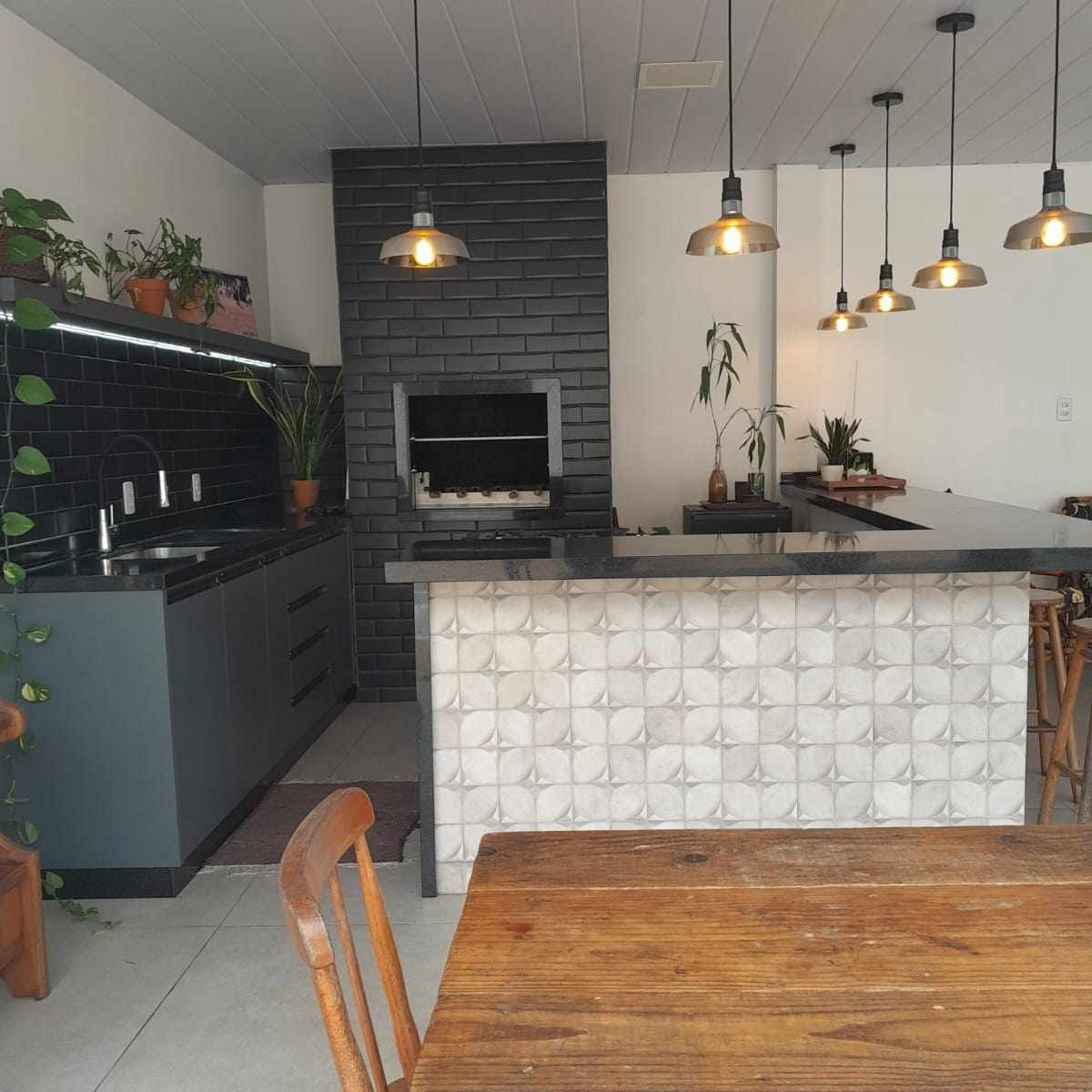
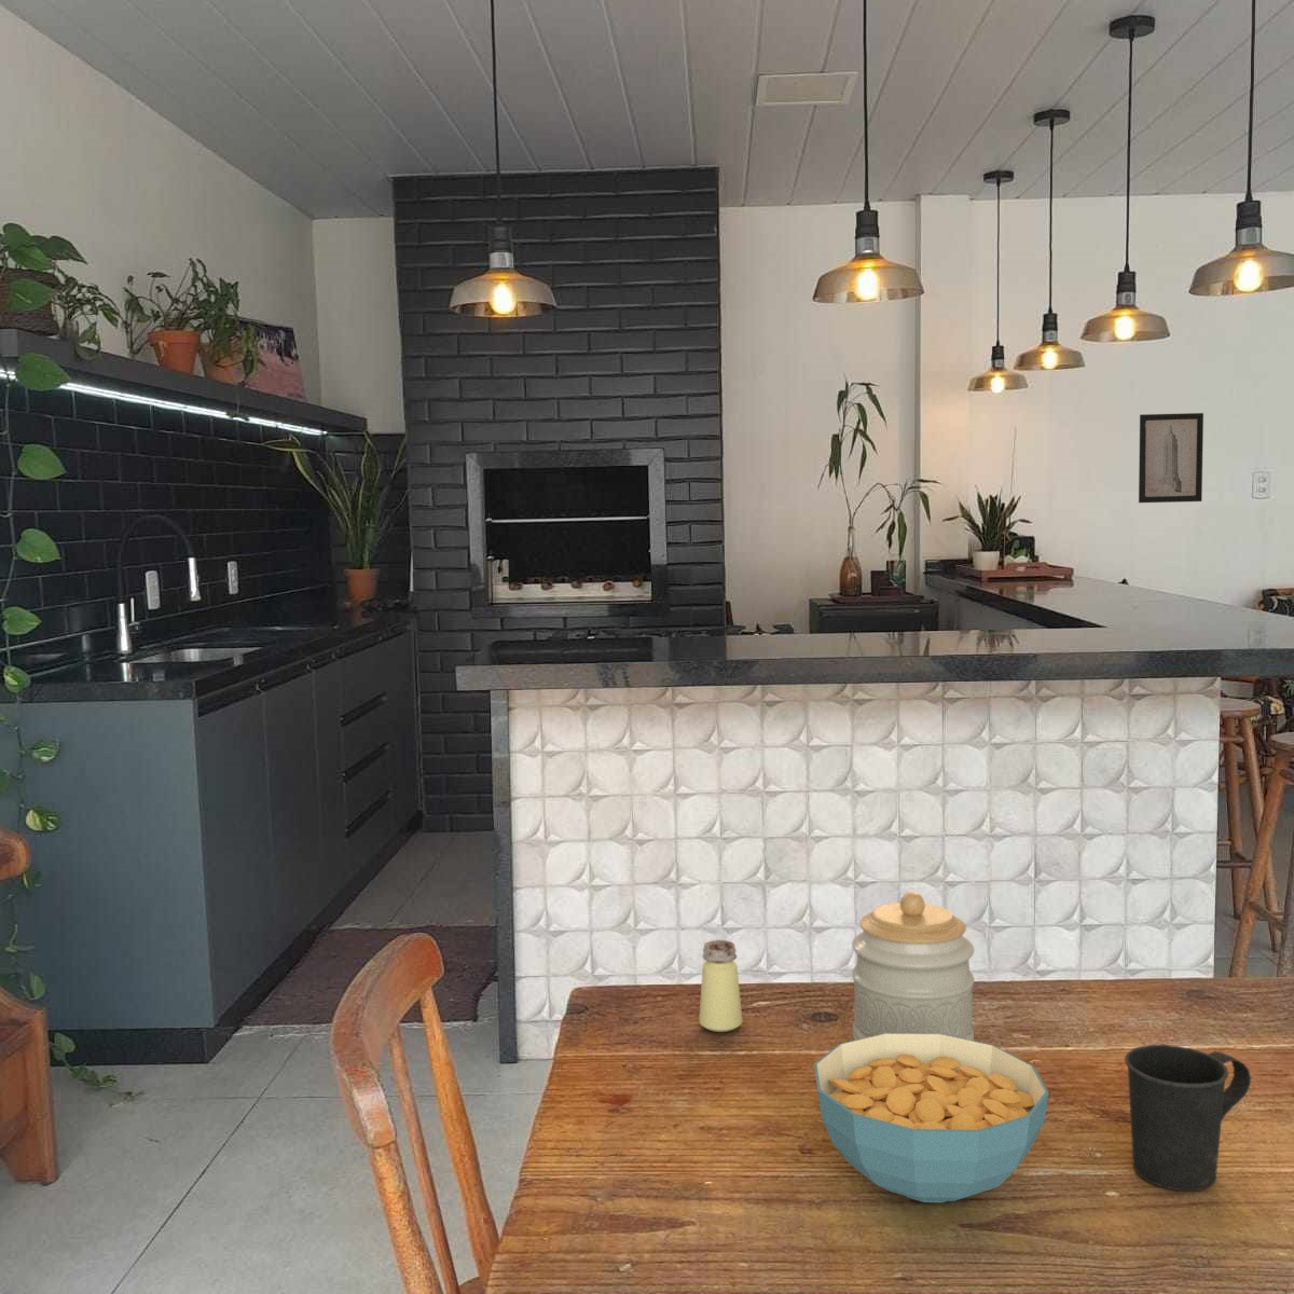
+ cereal bowl (928, 1132)
+ jar (912, 972)
+ mug (1191, 1113)
+ wall art (1170, 457)
+ saltshaker (719, 984)
